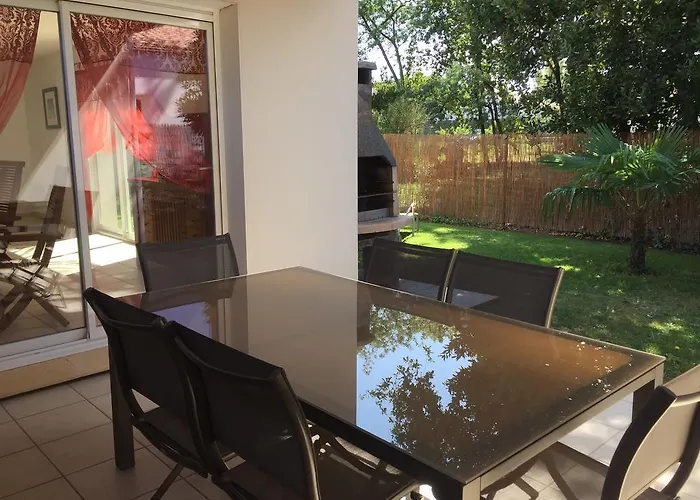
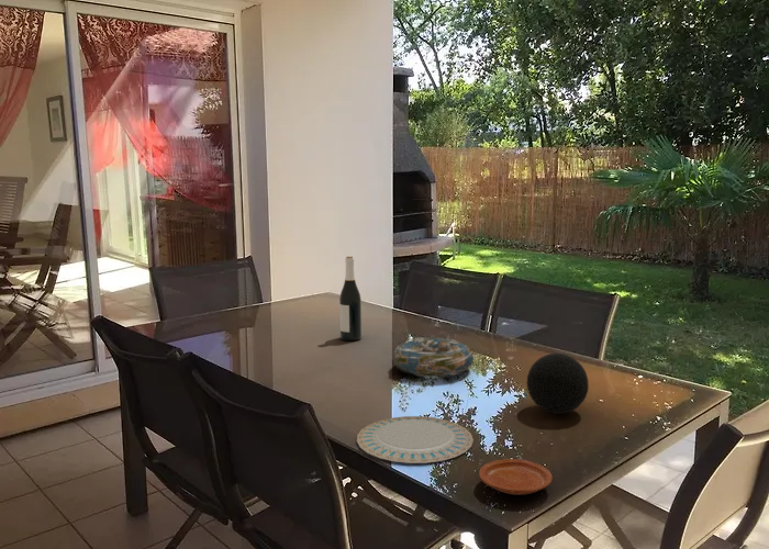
+ decorative bowl (433, 357)
+ decorative ball (557, 383)
+ chinaware (414, 435)
+ wine bottle (349, 298)
+ plate (514, 480)
